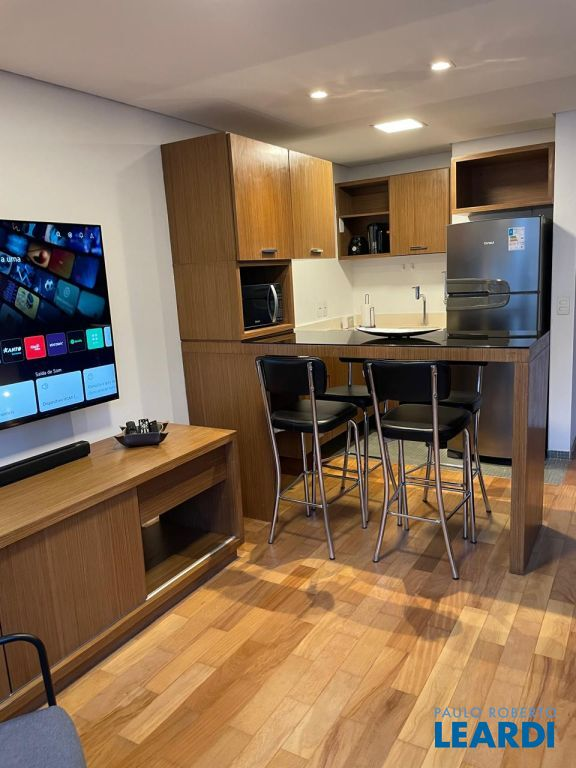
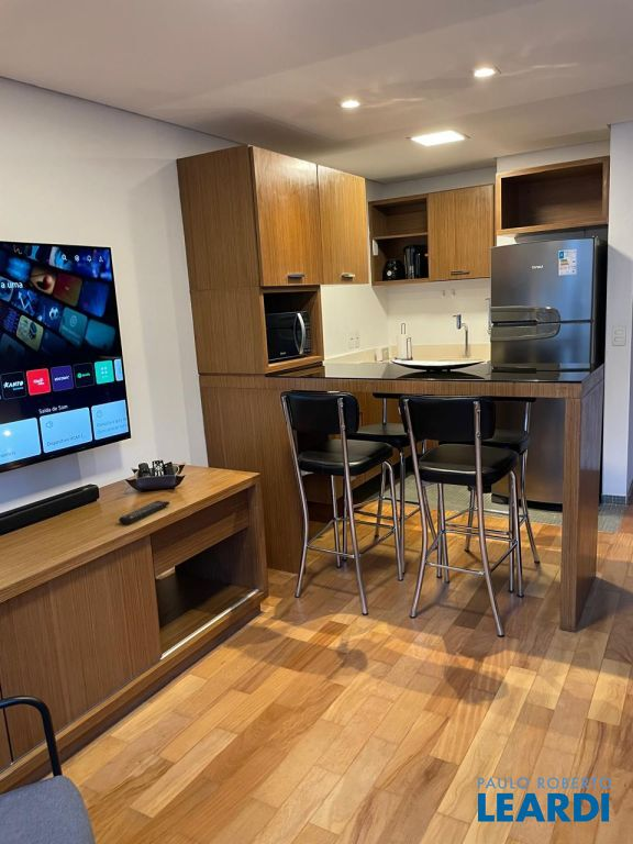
+ remote control (145, 511)
